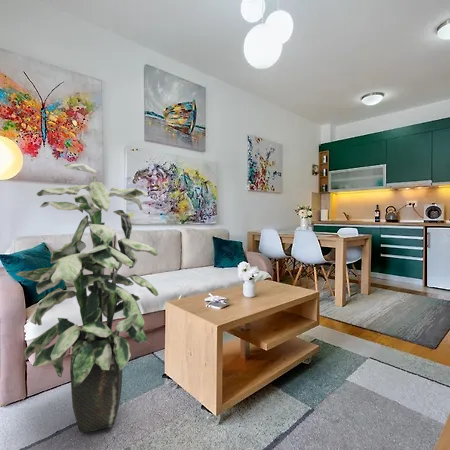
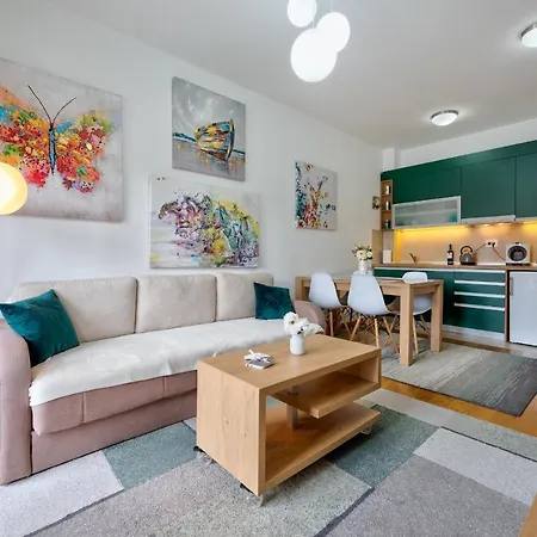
- indoor plant (91, 292)
